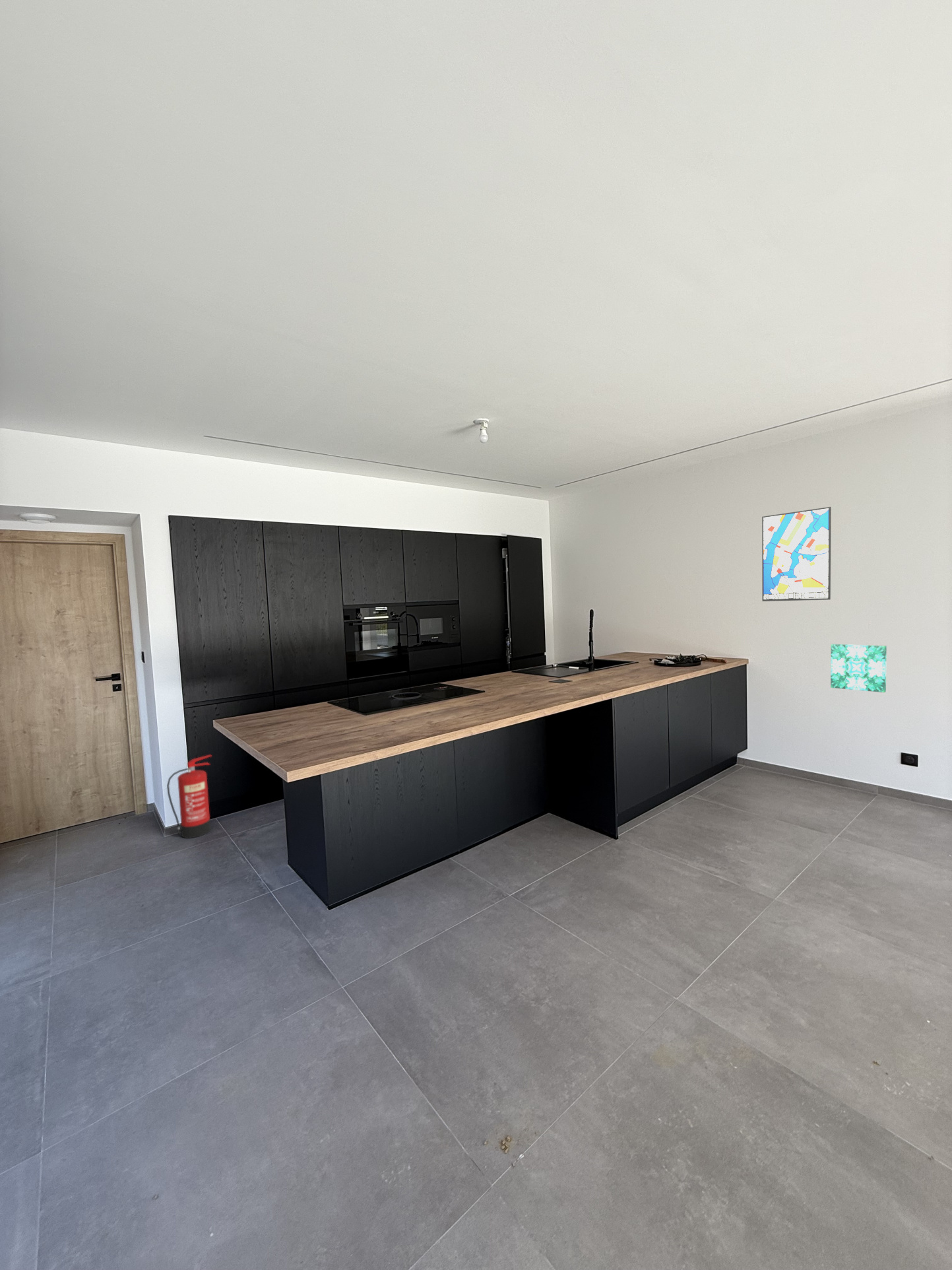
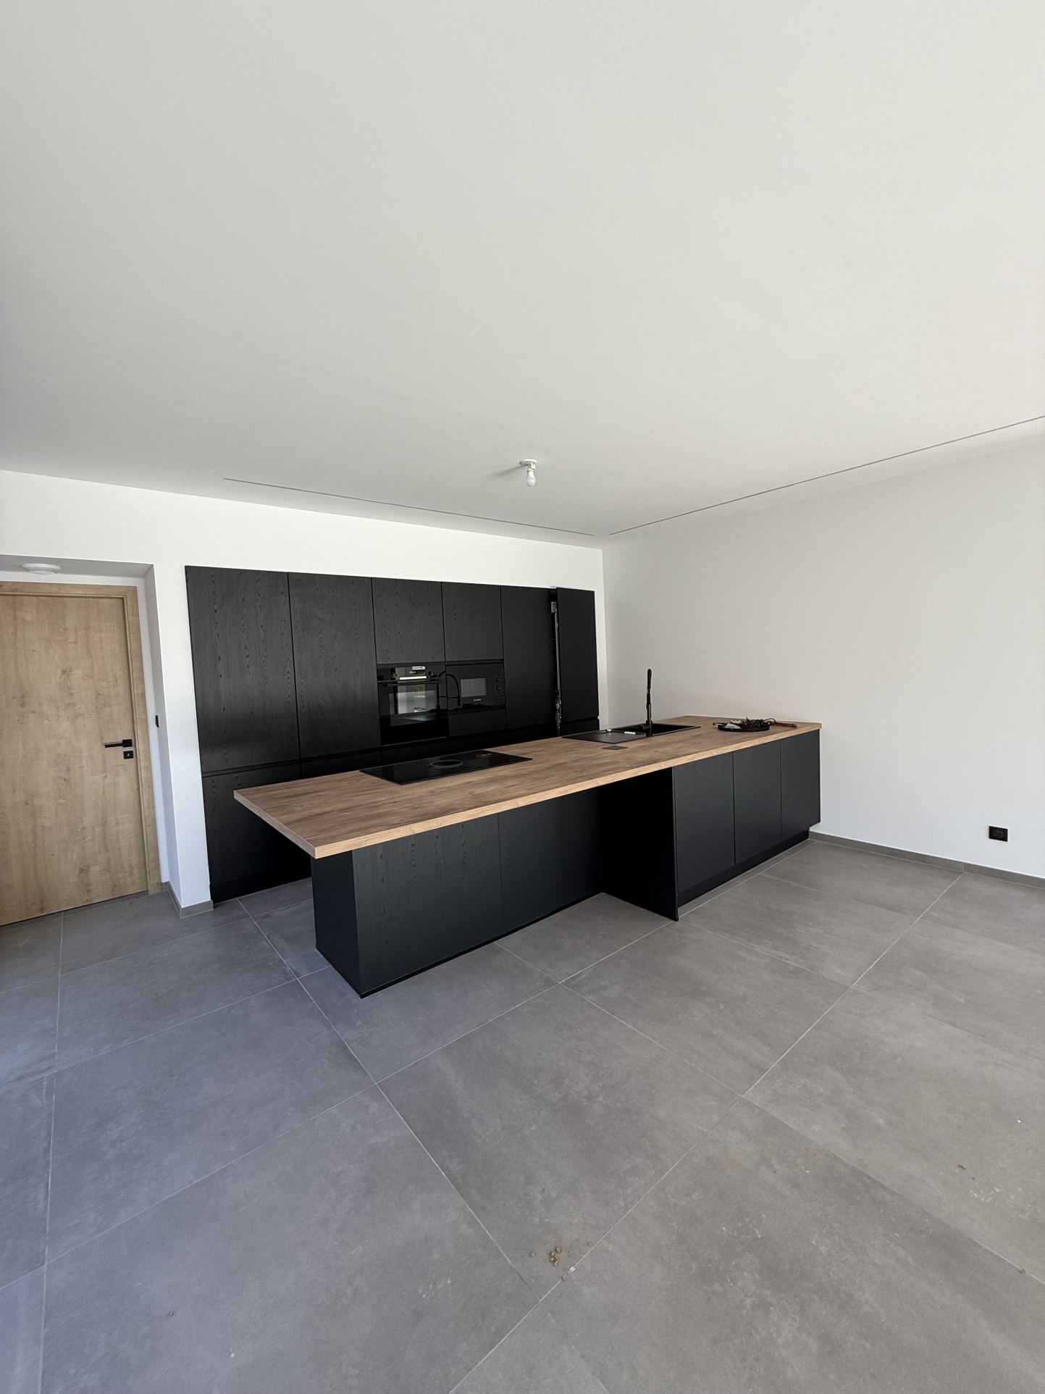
- fire extinguisher (191, 796)
- wall art (794, 556)
- wall art (858, 667)
